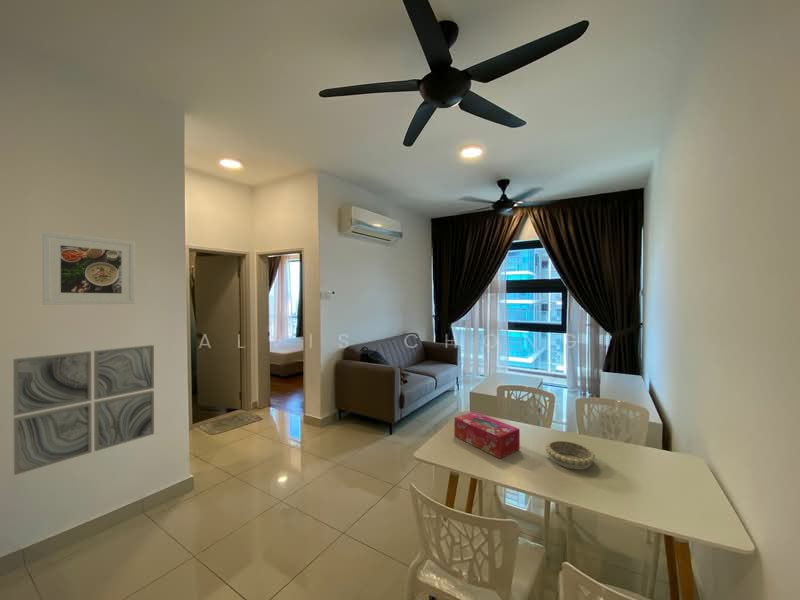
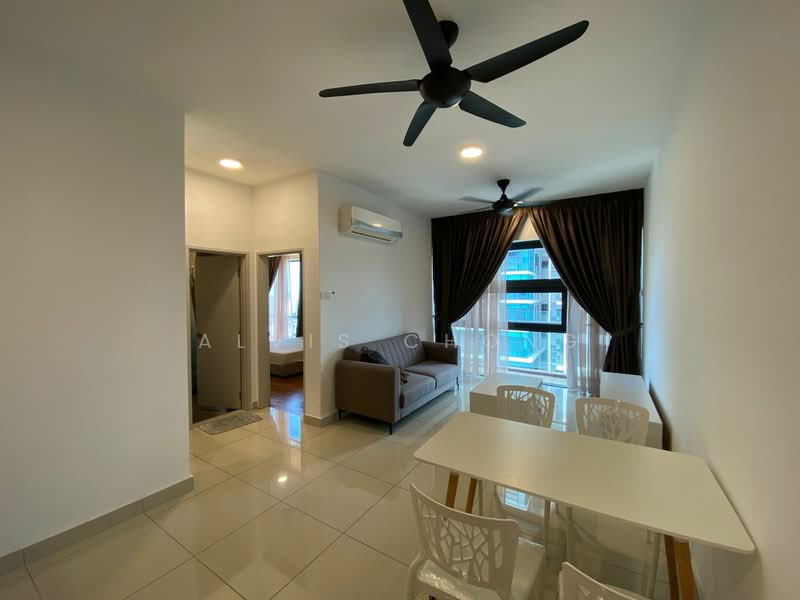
- decorative bowl (569, 453)
- wall art (94, 402)
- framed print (92, 270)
- tissue box (485, 432)
